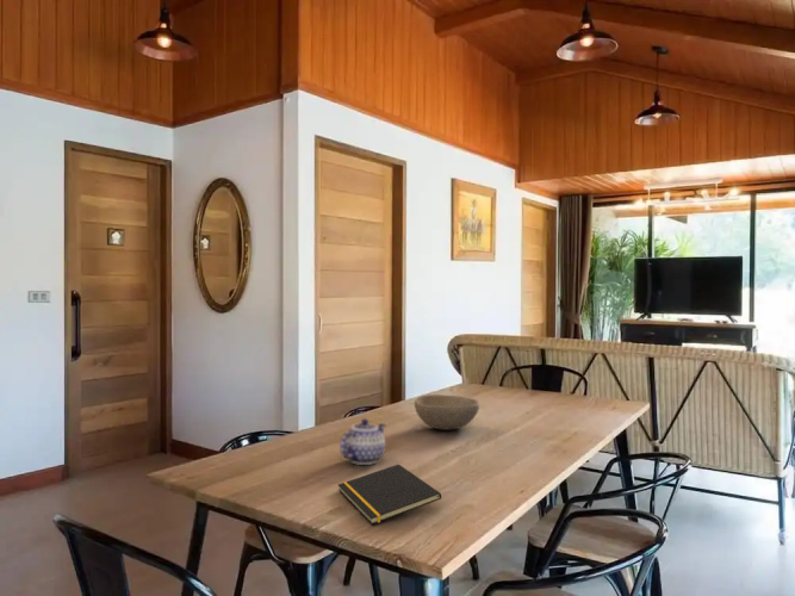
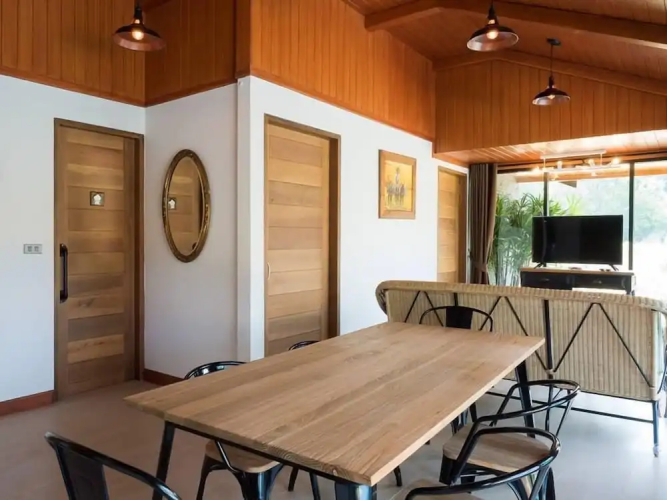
- notepad (386, 491)
- bowl (446, 414)
- teapot (364, 440)
